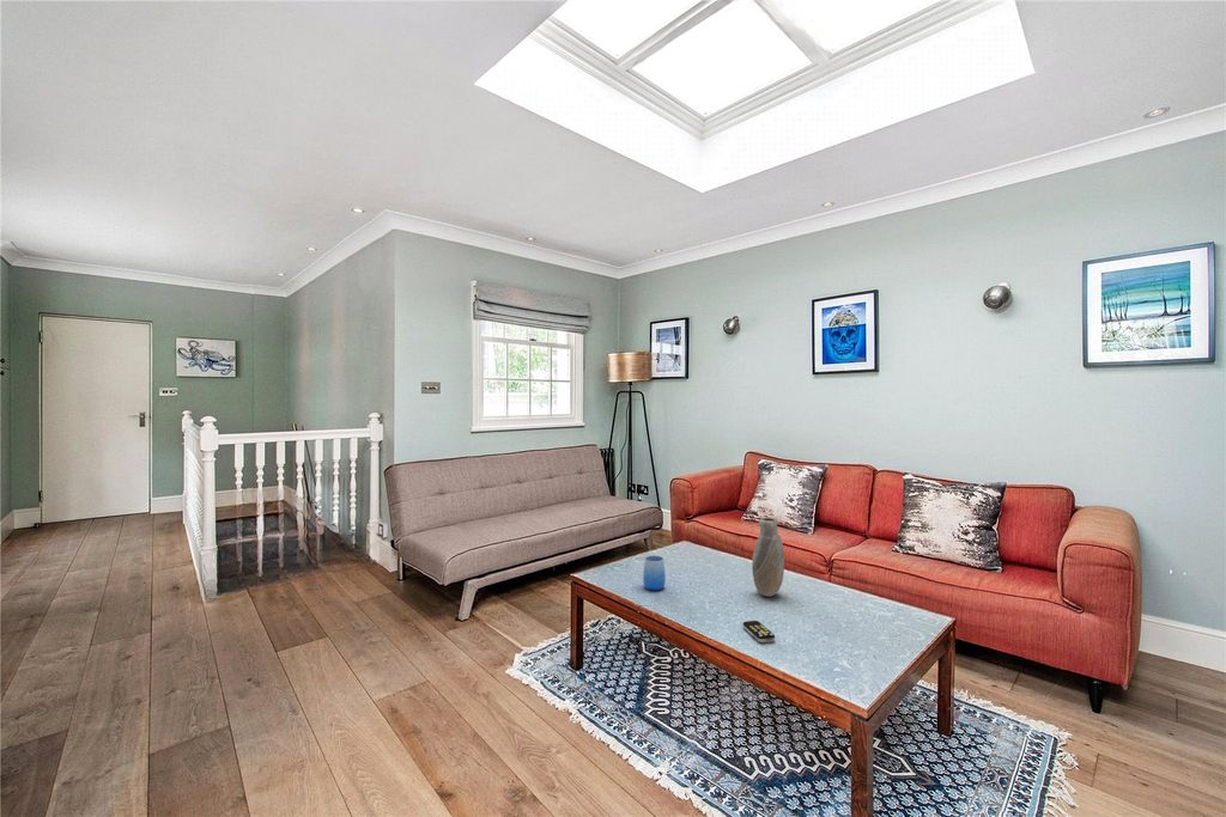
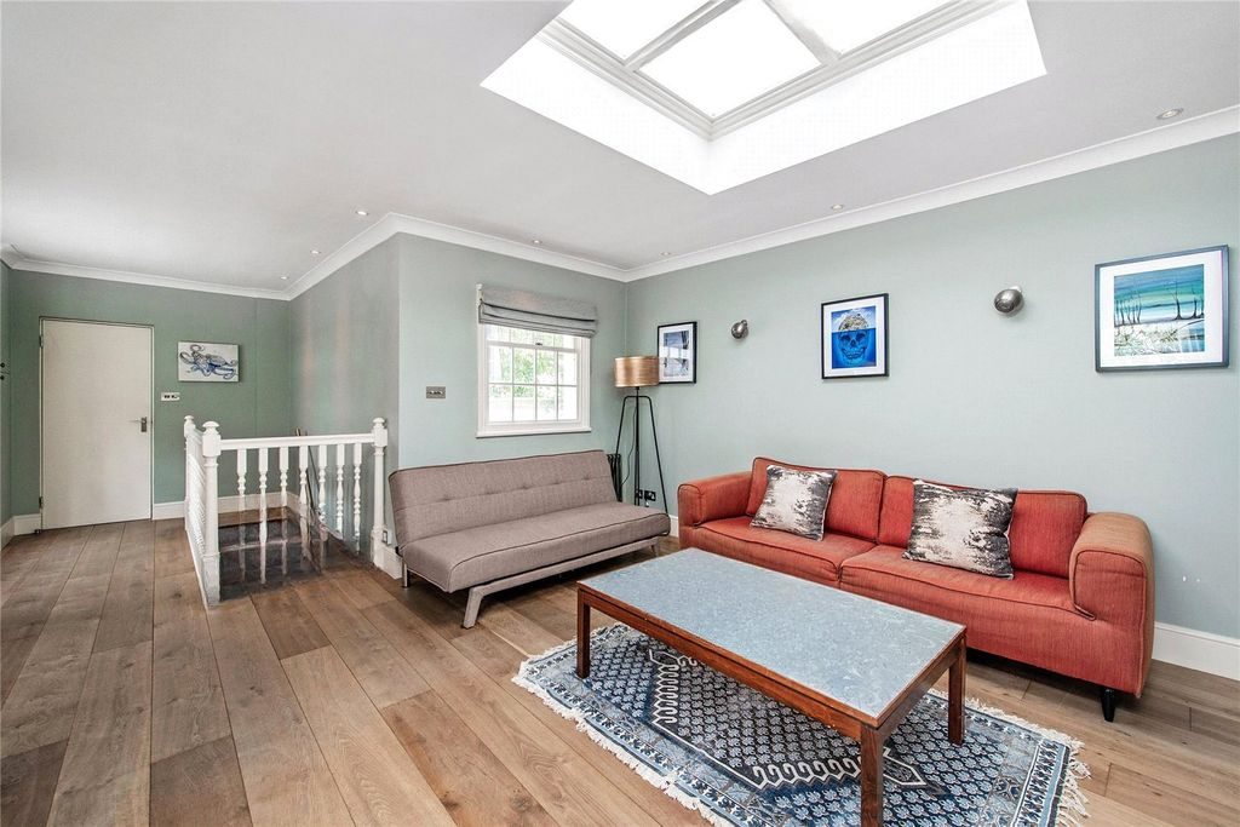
- vase (767, 556)
- cup (654, 572)
- remote control (758, 630)
